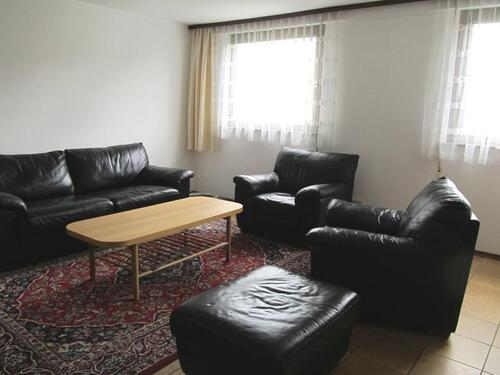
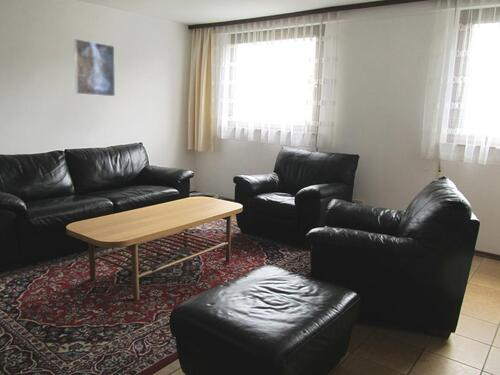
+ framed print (95, 69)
